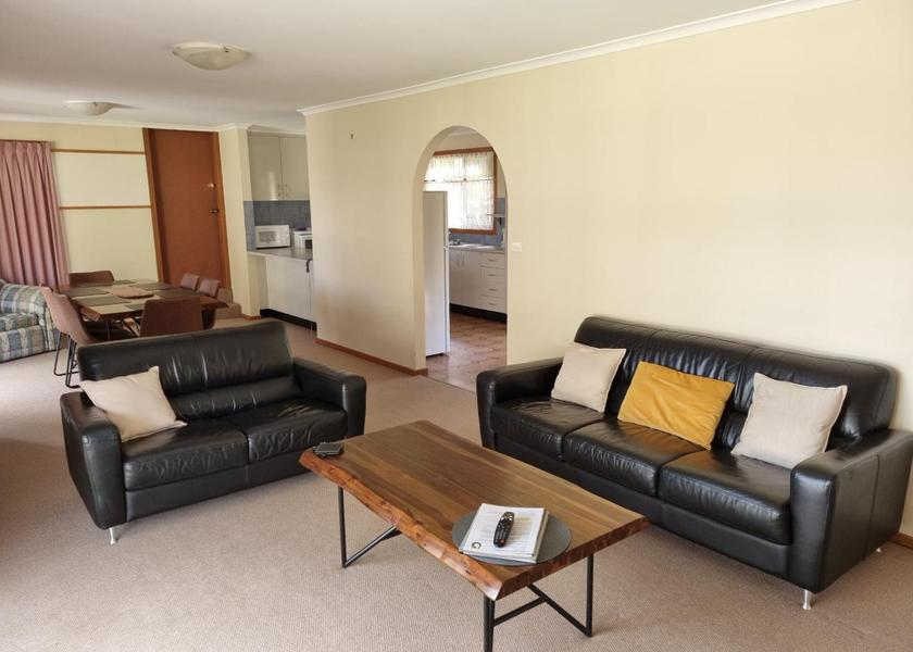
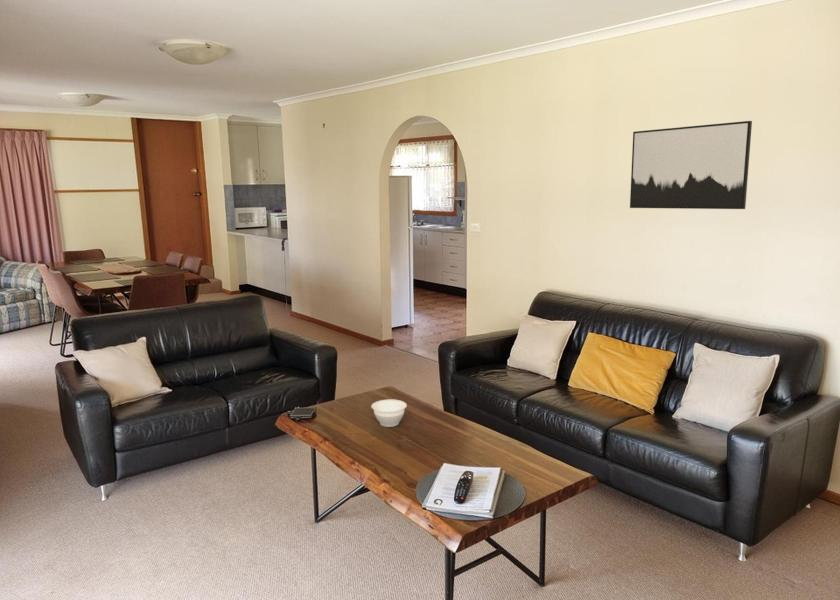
+ bowl (389, 414)
+ wall art (685, 168)
